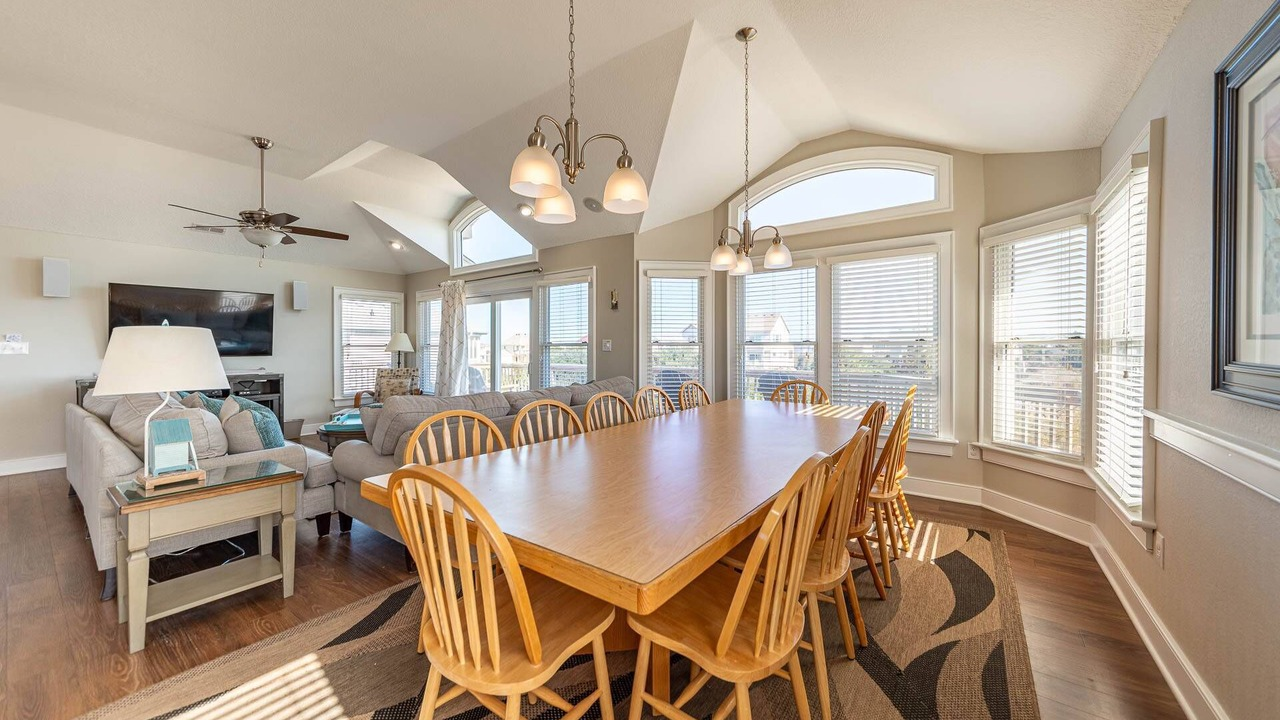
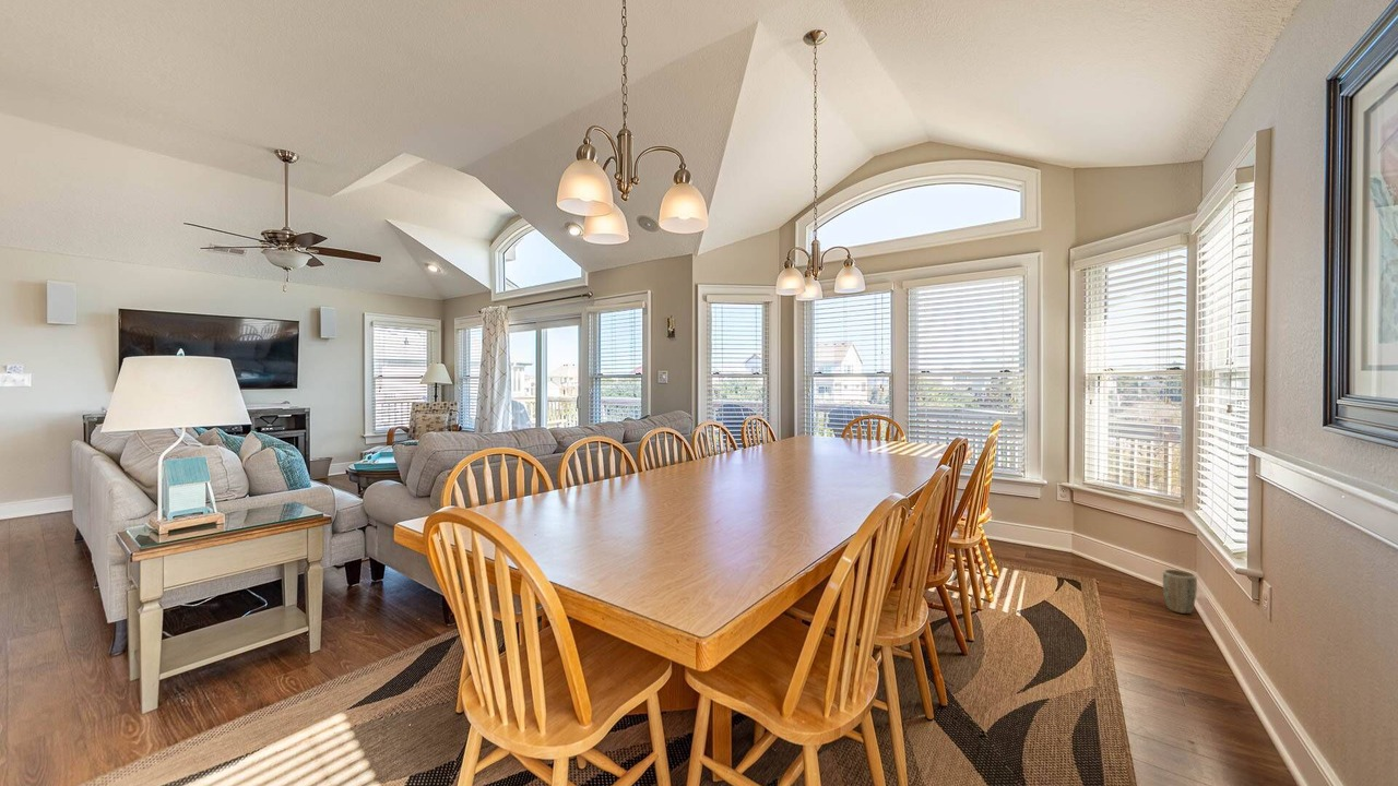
+ plant pot (1180, 591)
